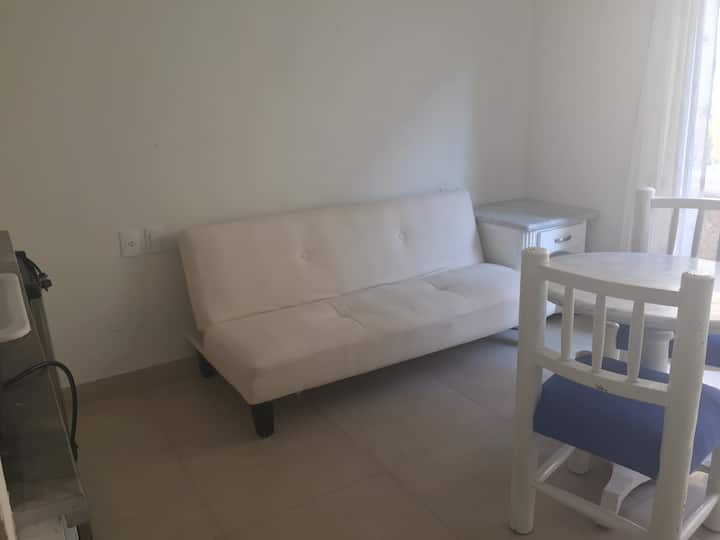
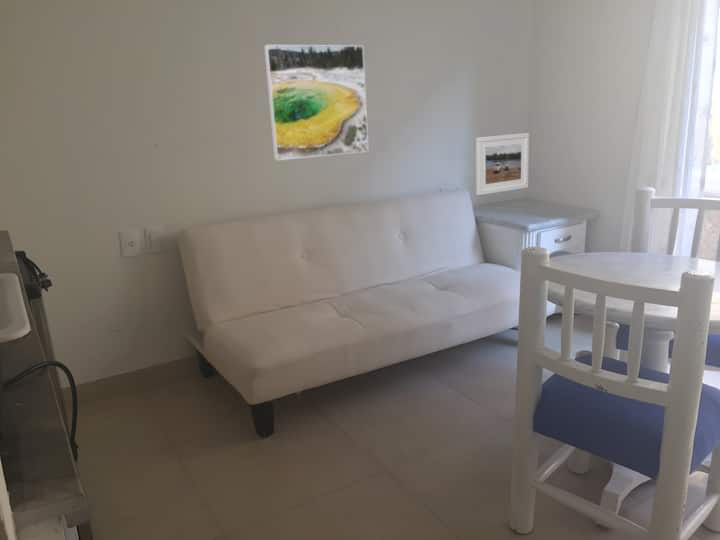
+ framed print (502, 163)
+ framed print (319, 101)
